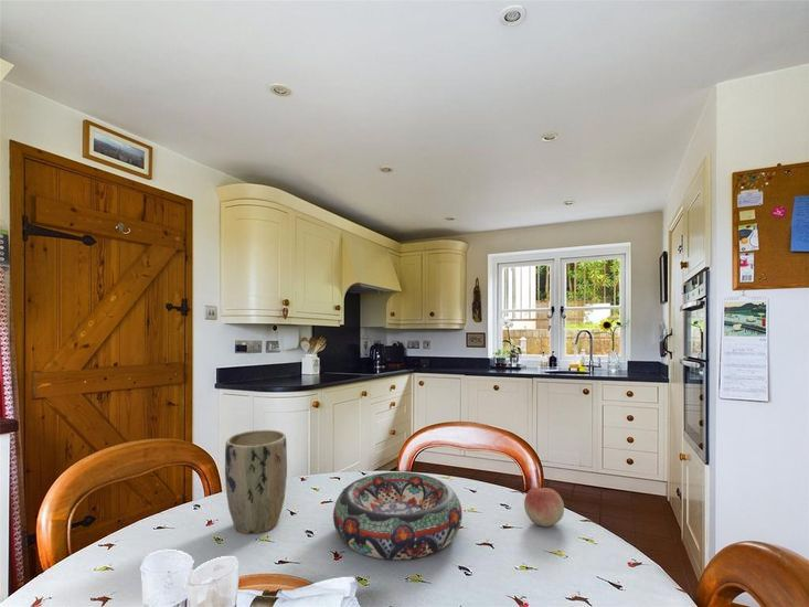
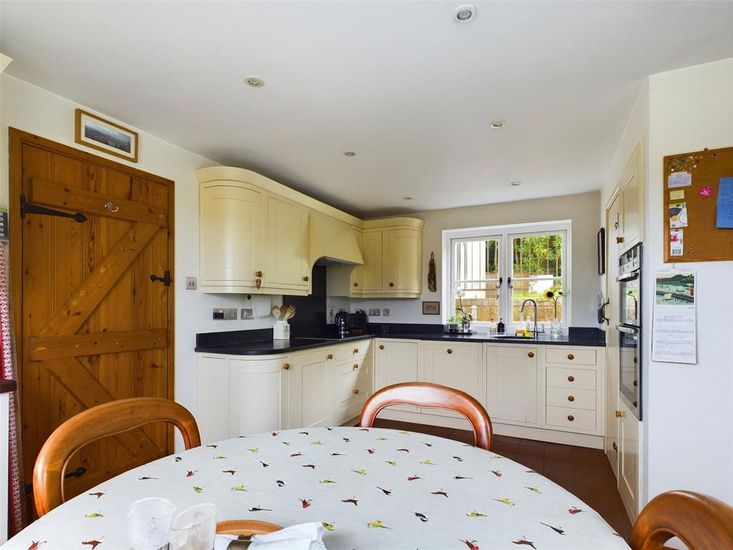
- decorative bowl (397, 511)
- fruit (543, 505)
- plant pot (256, 480)
